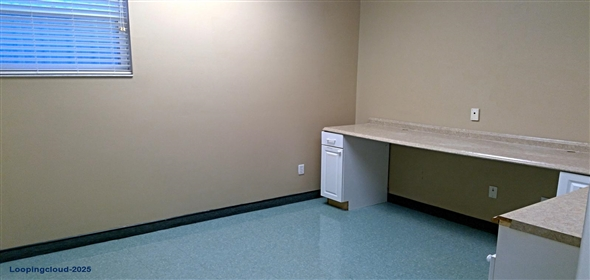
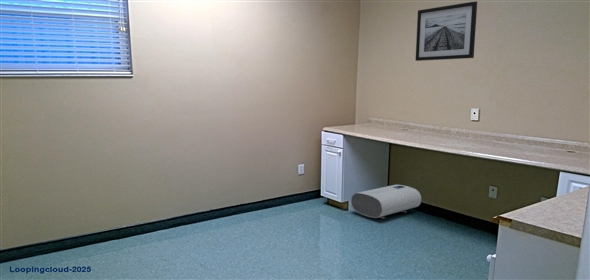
+ wall art (444, 33)
+ water heater (387, 200)
